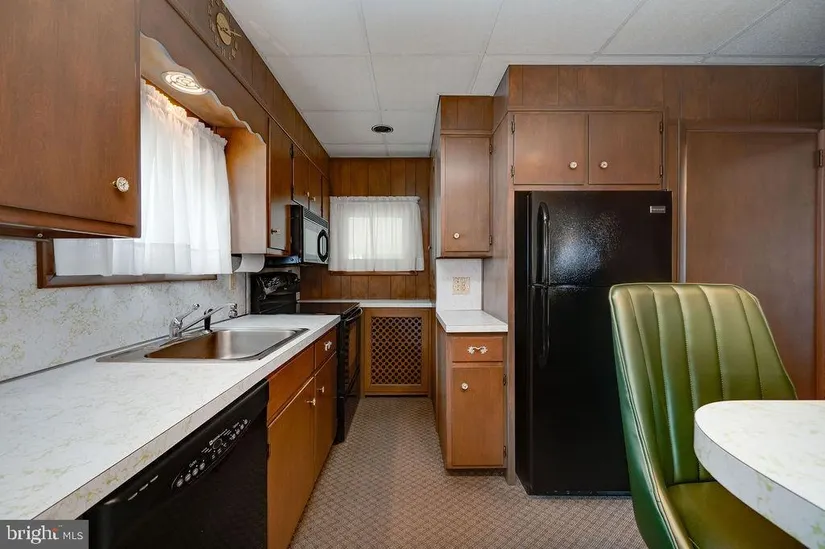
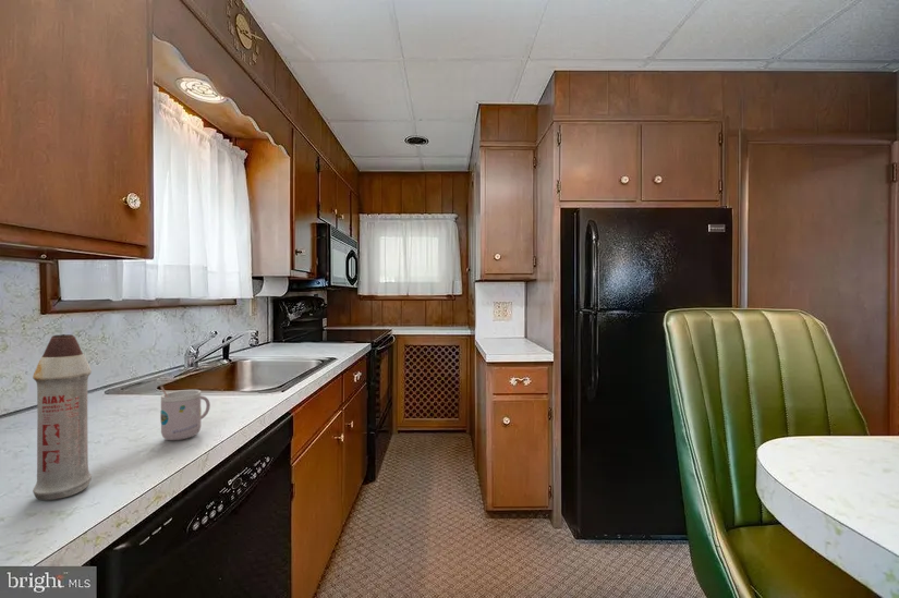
+ mug (186, 407)
+ spray bottle (62, 413)
